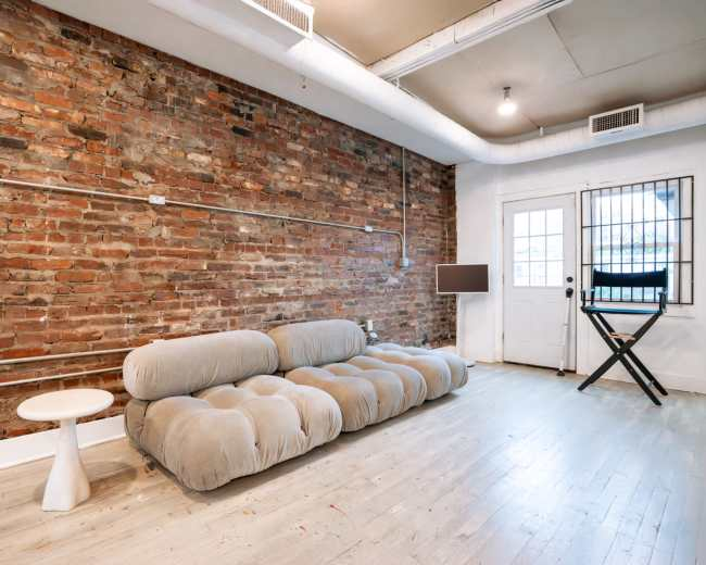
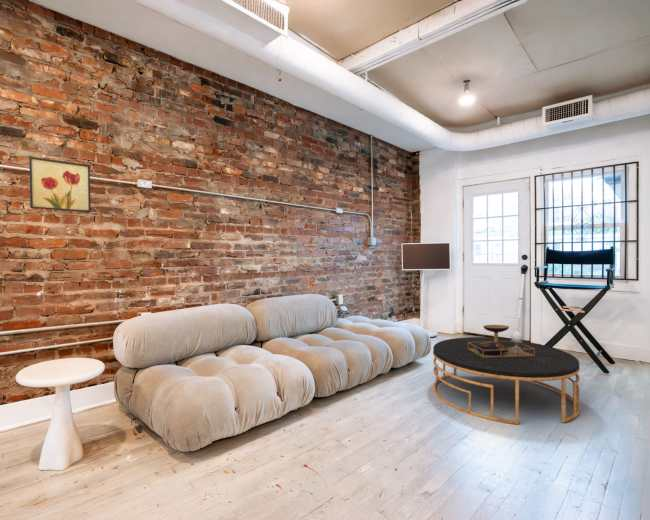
+ wall art (61, 185)
+ coffee table (500, 361)
